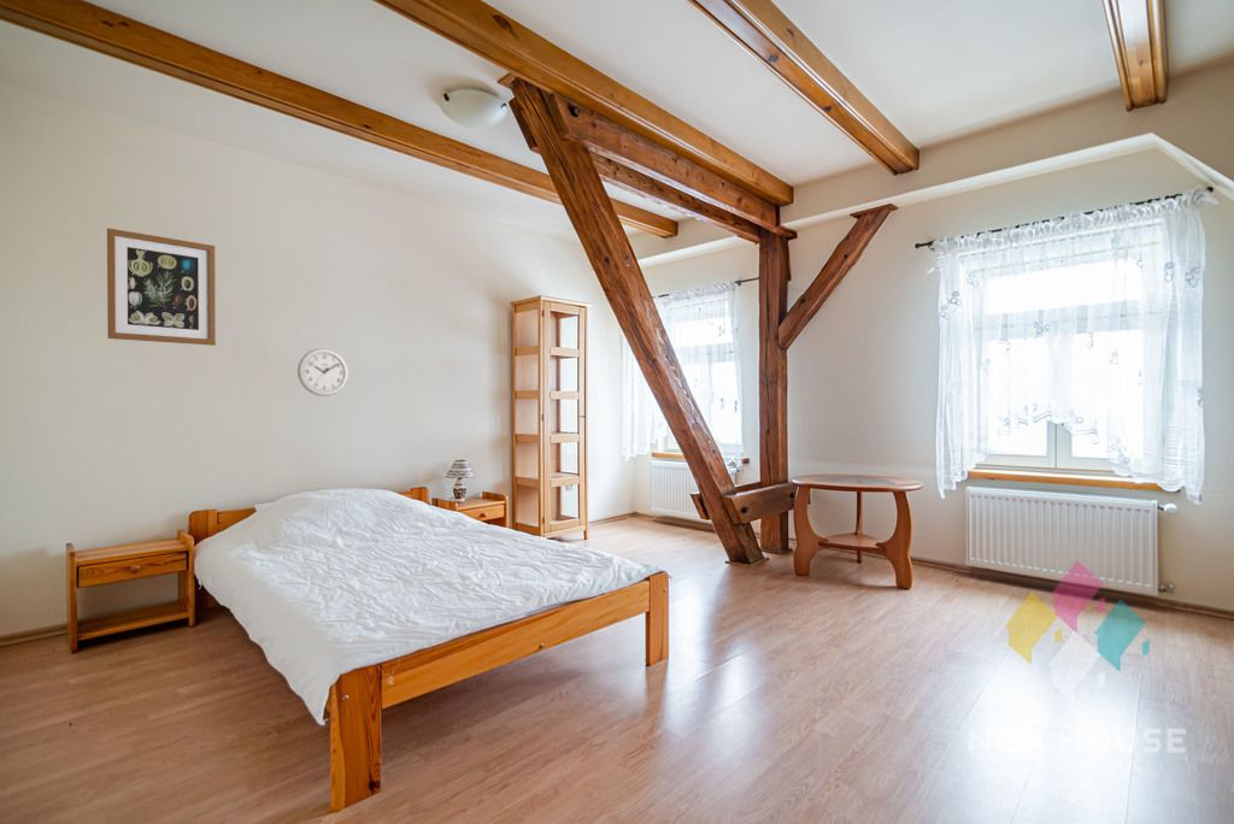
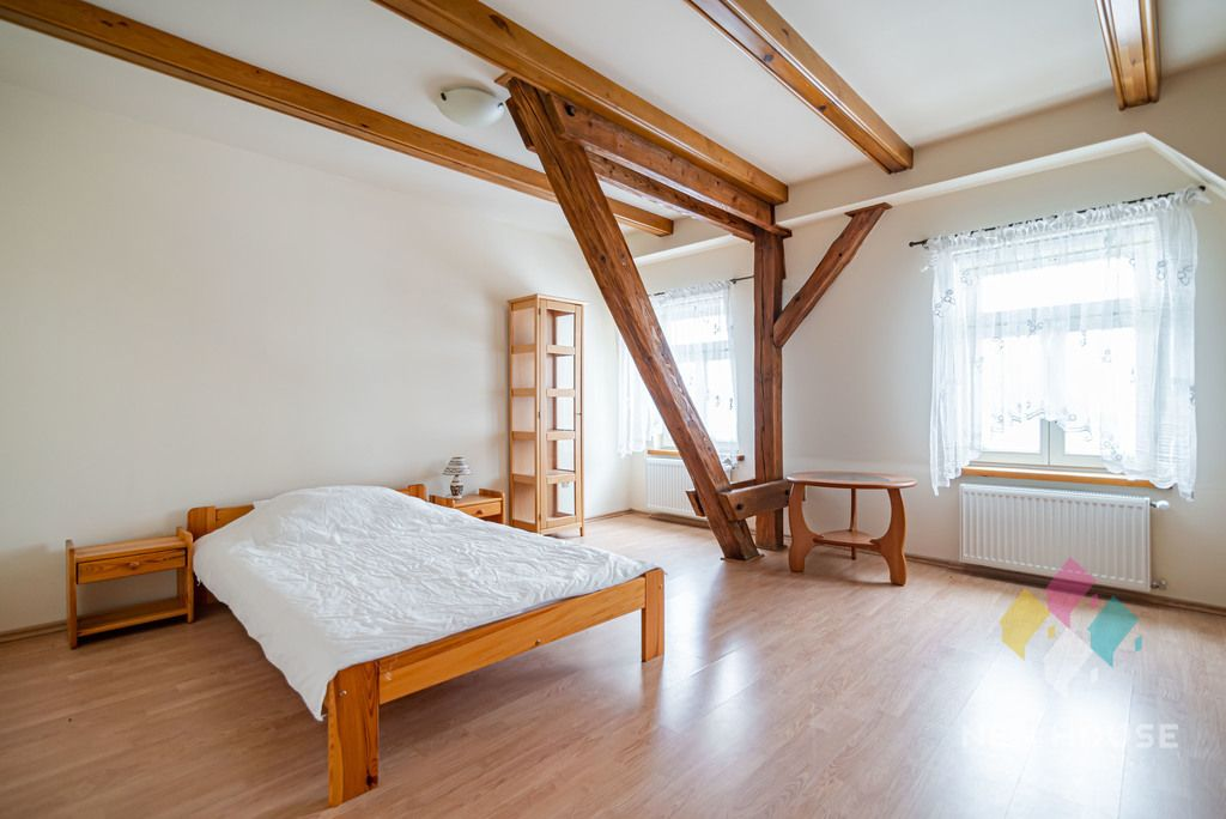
- wall art (164, 289)
- wall clock (324, 372)
